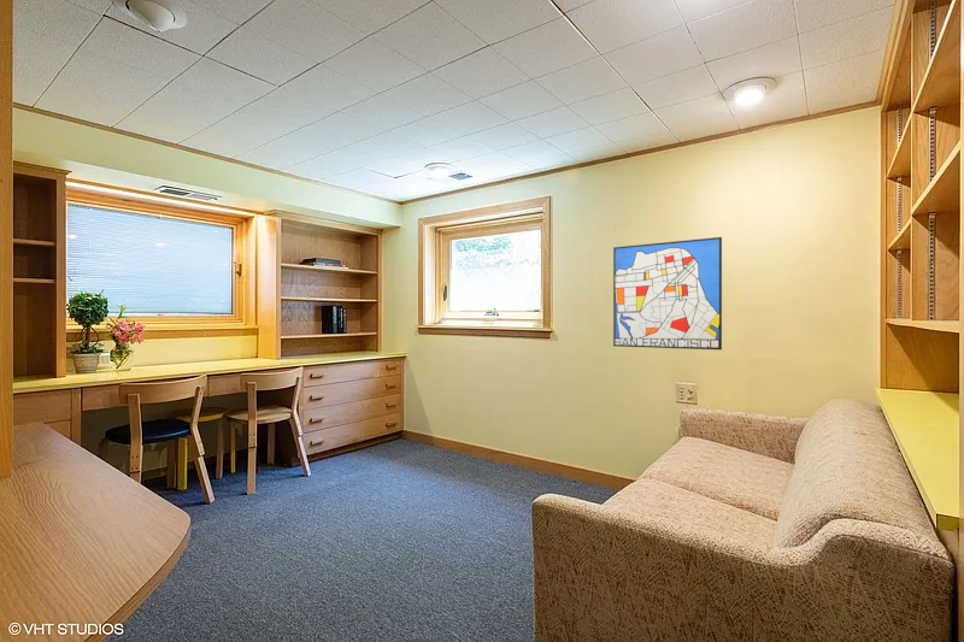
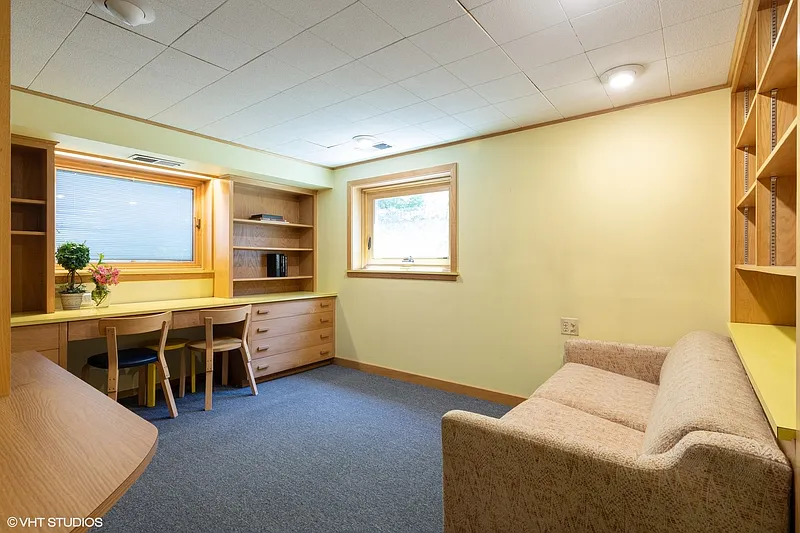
- wall art (664, 295)
